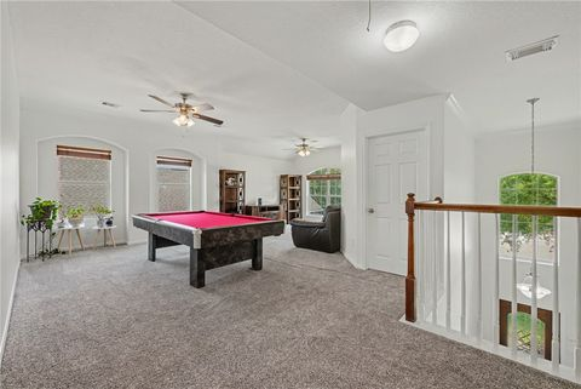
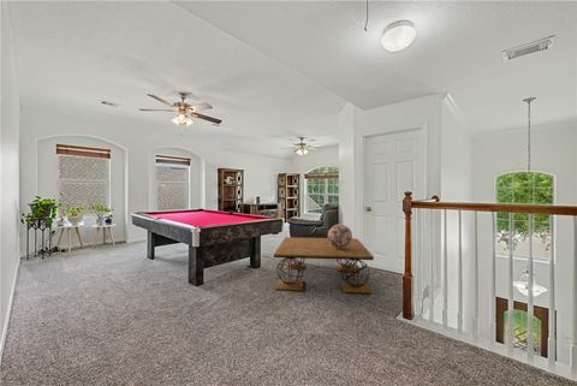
+ coffee table (321, 257)
+ decorative globe (339, 236)
